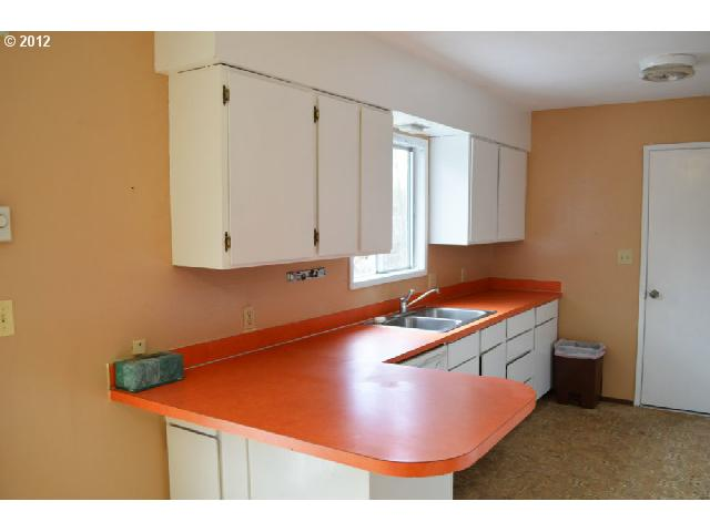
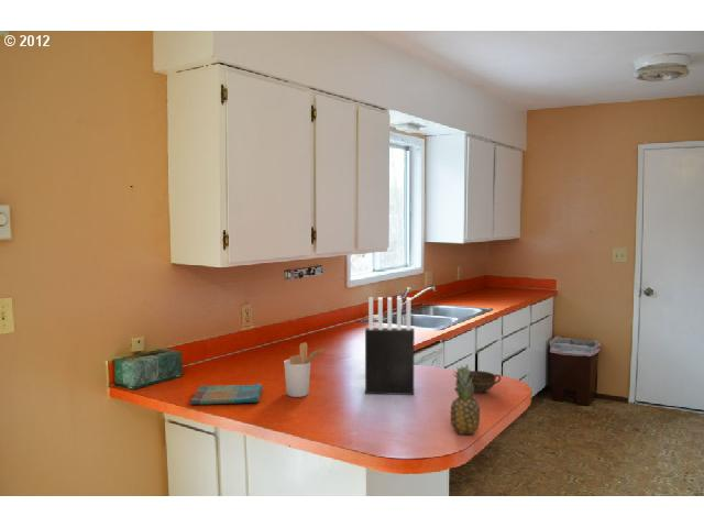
+ dish towel (228, 393)
+ fruit (464, 398)
+ utensil holder (304, 370)
+ knife block (389, 342)
+ cup (482, 382)
